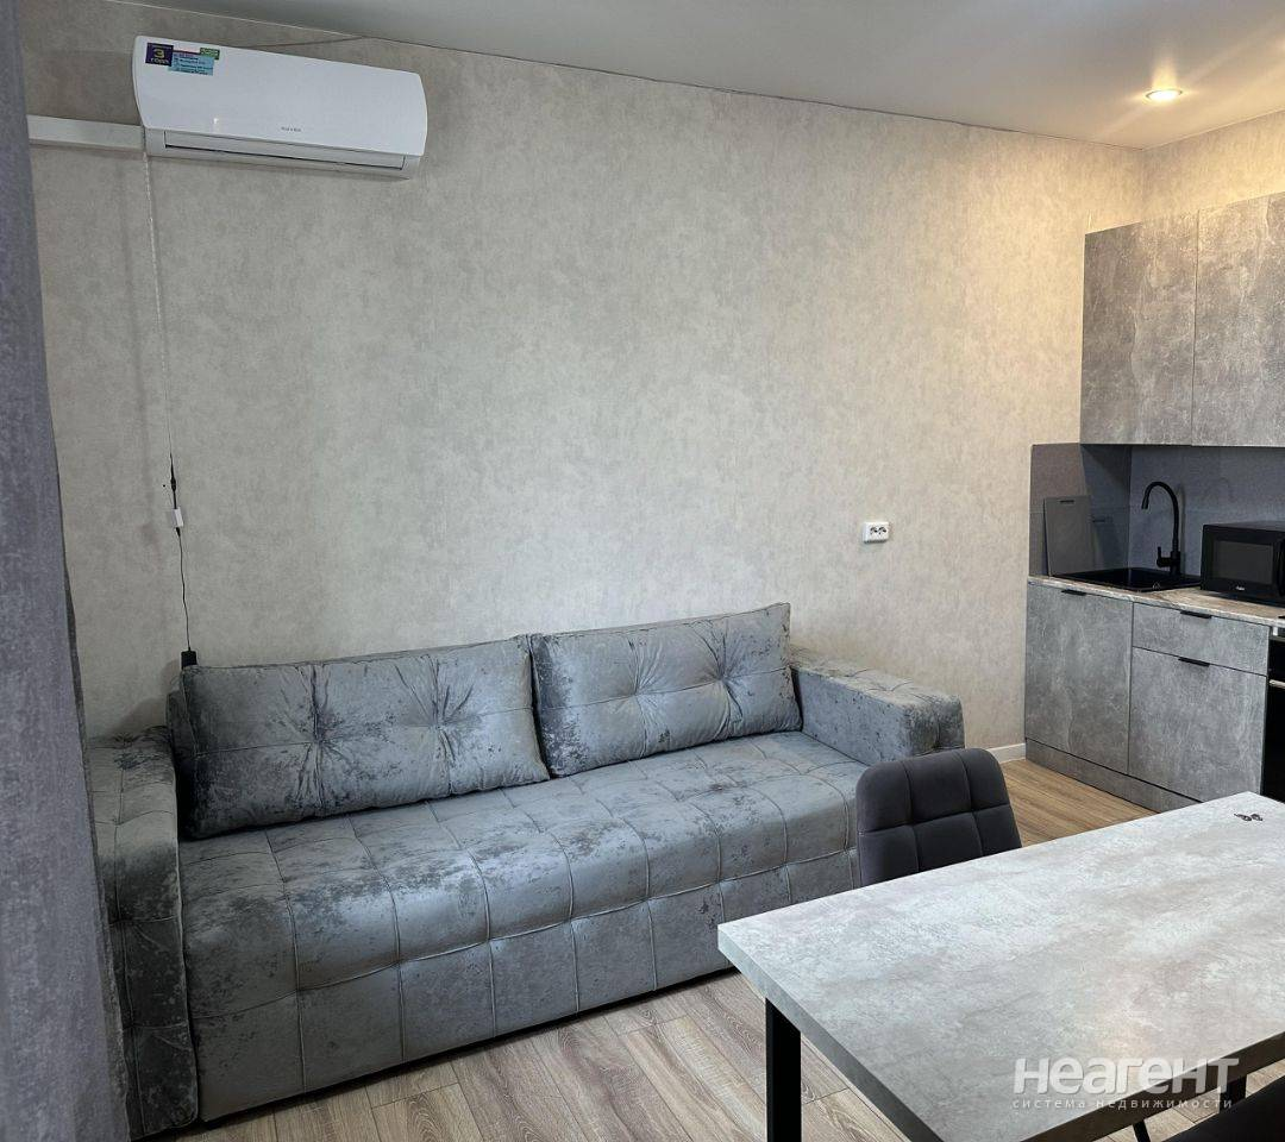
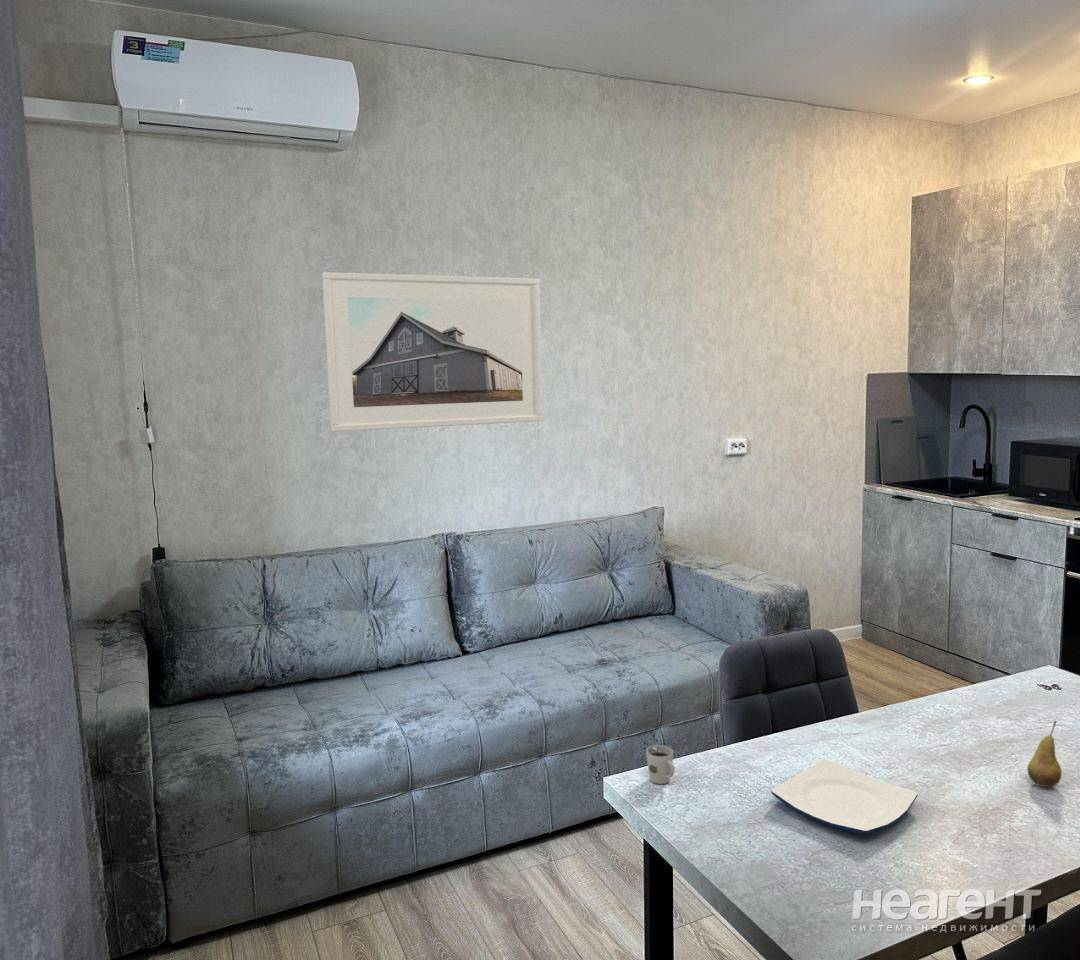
+ plate (843, 798)
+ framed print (439, 351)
+ cup (662, 756)
+ fruit (1045, 754)
